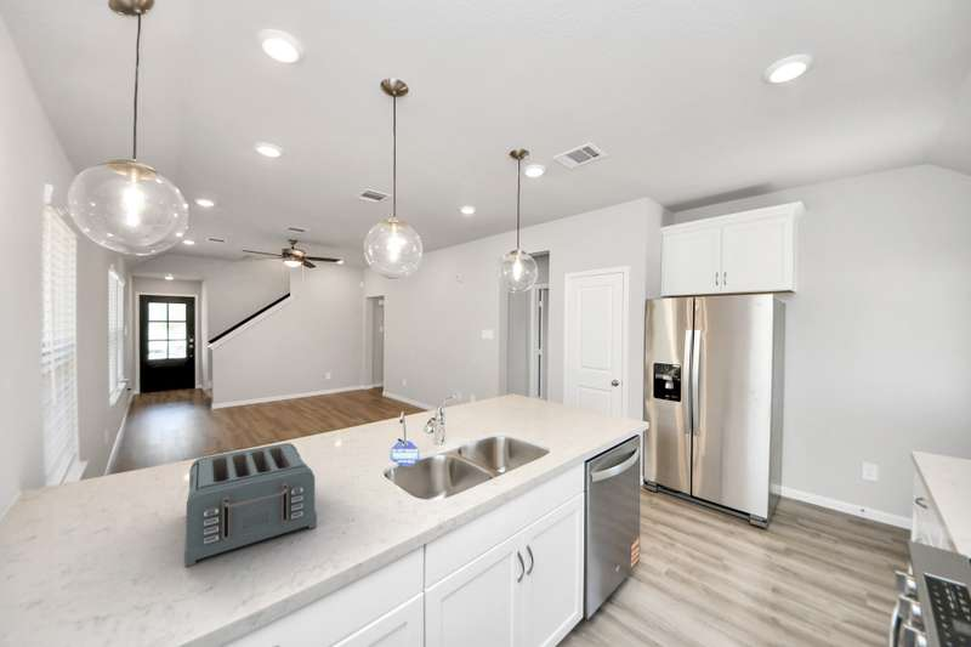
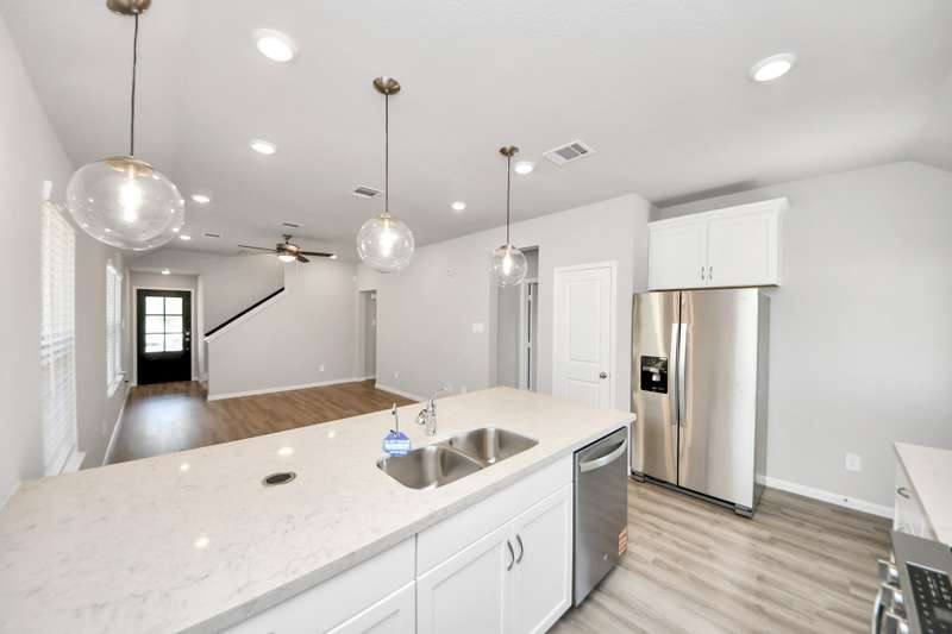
- toaster (251, 493)
